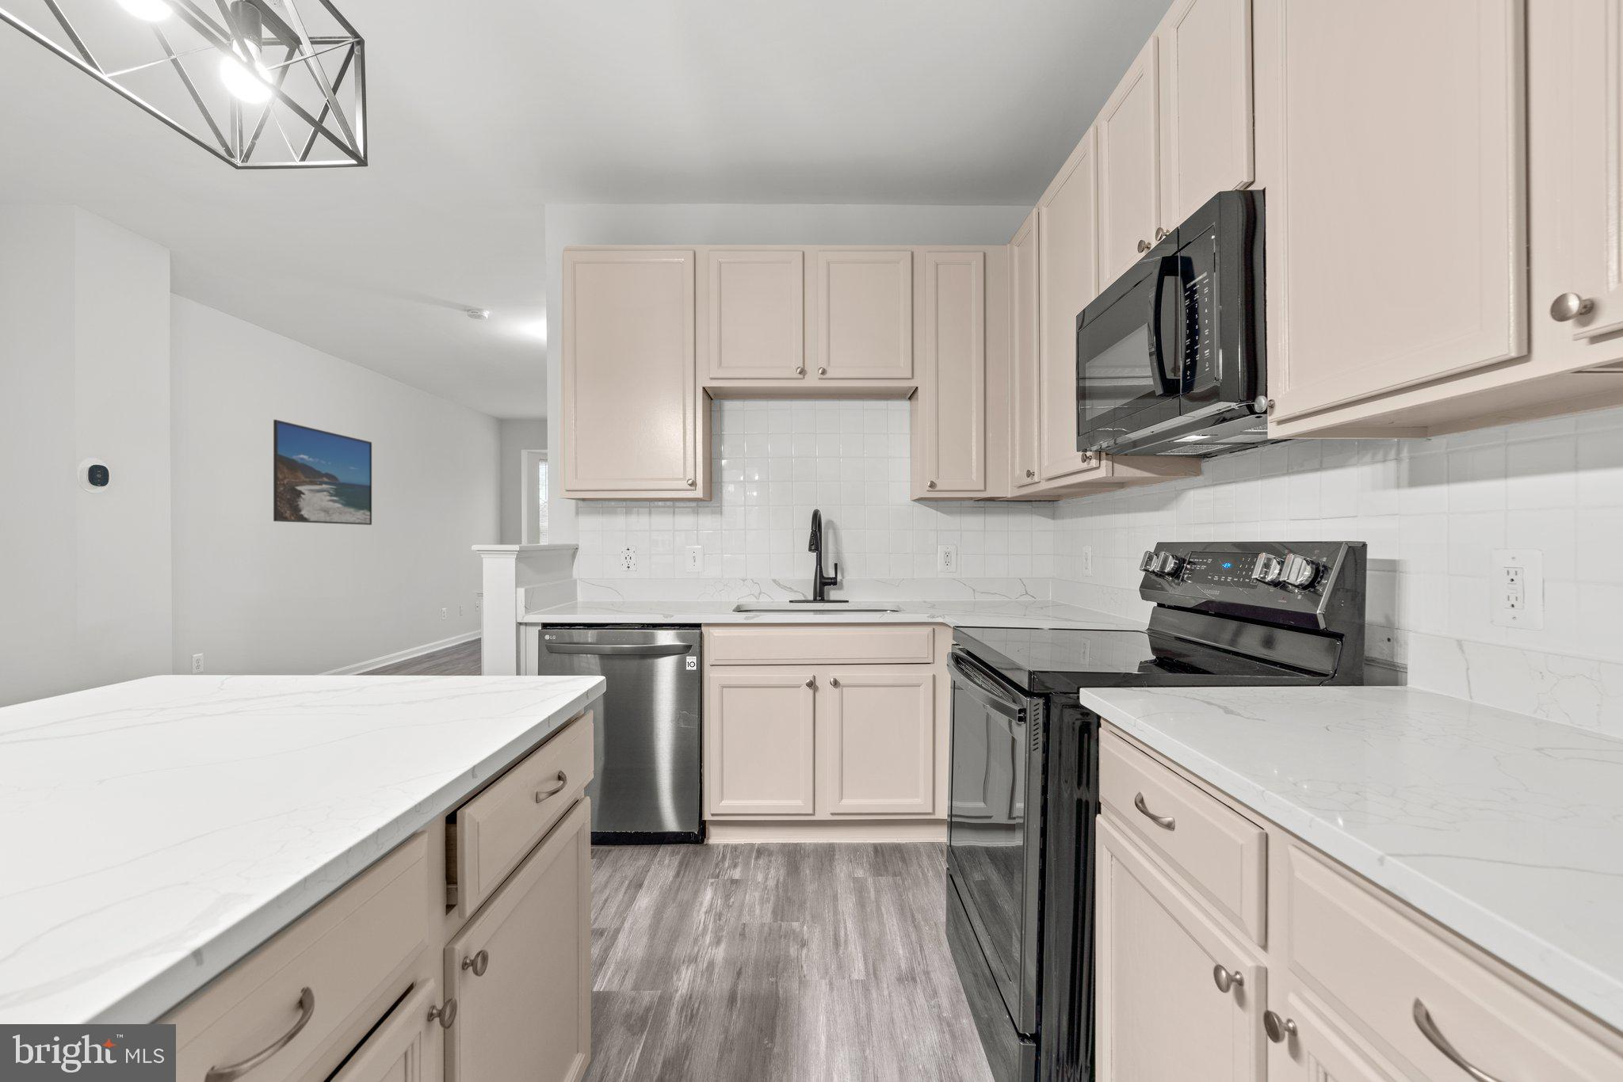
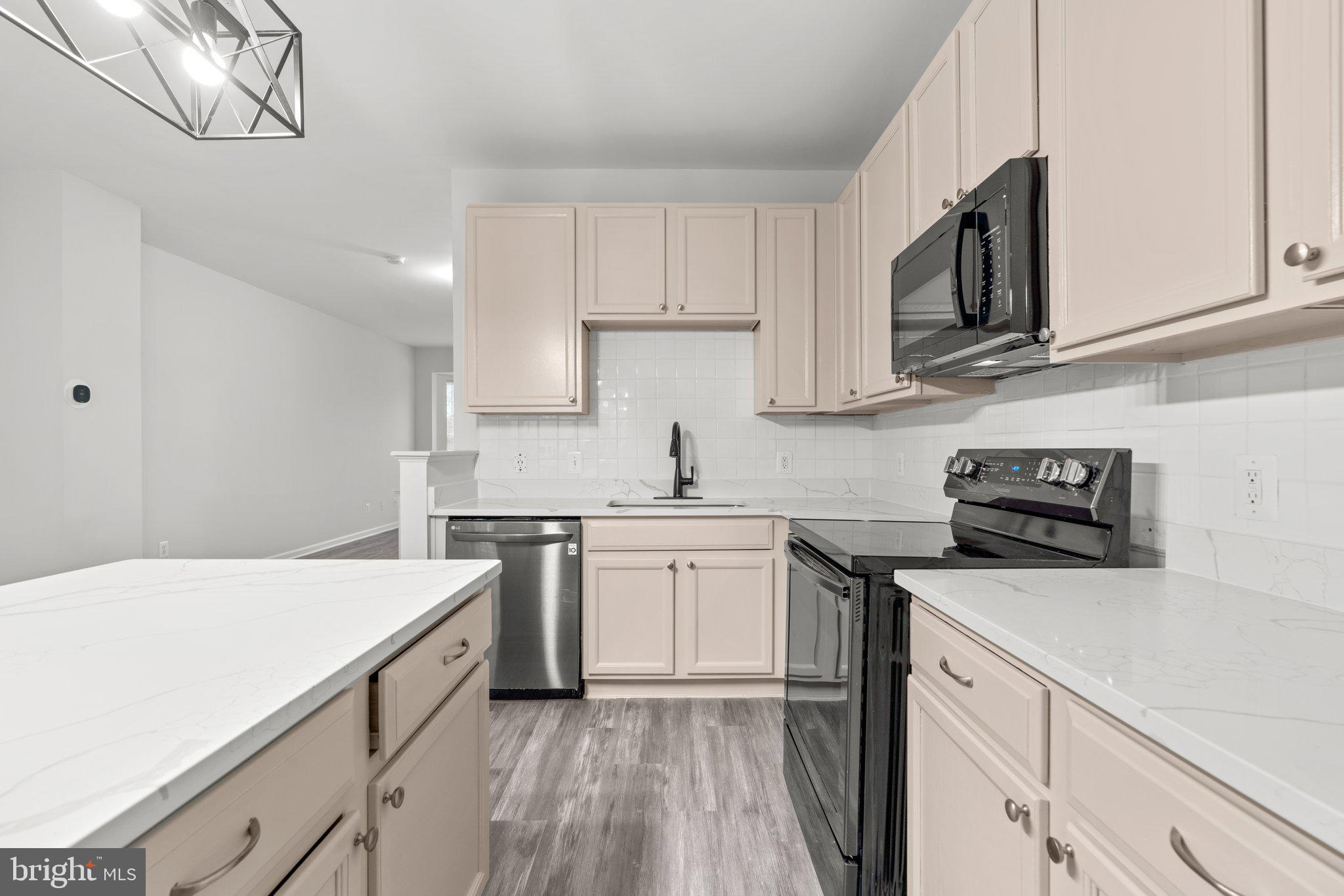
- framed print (327, 478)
